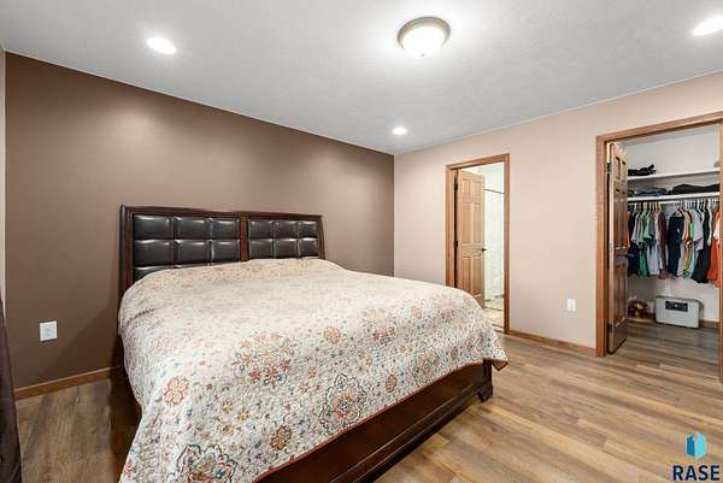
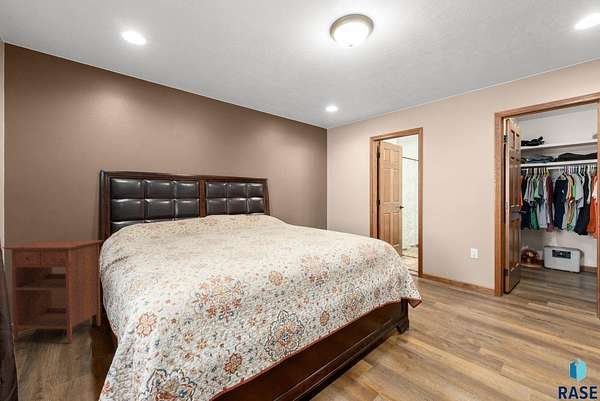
+ nightstand (56, 289)
